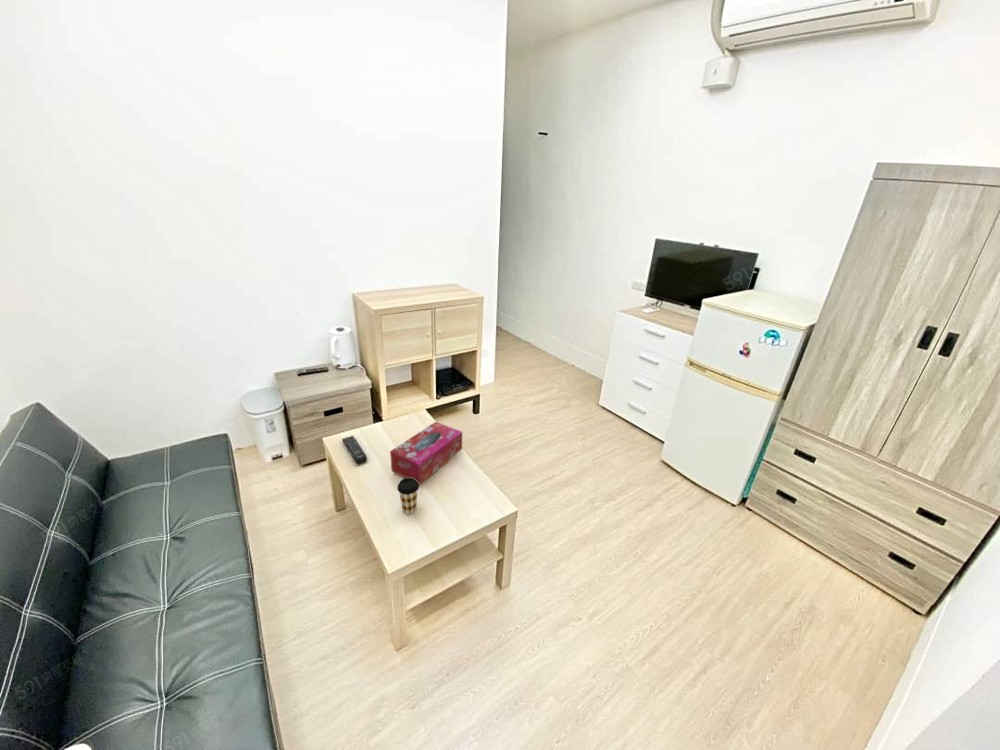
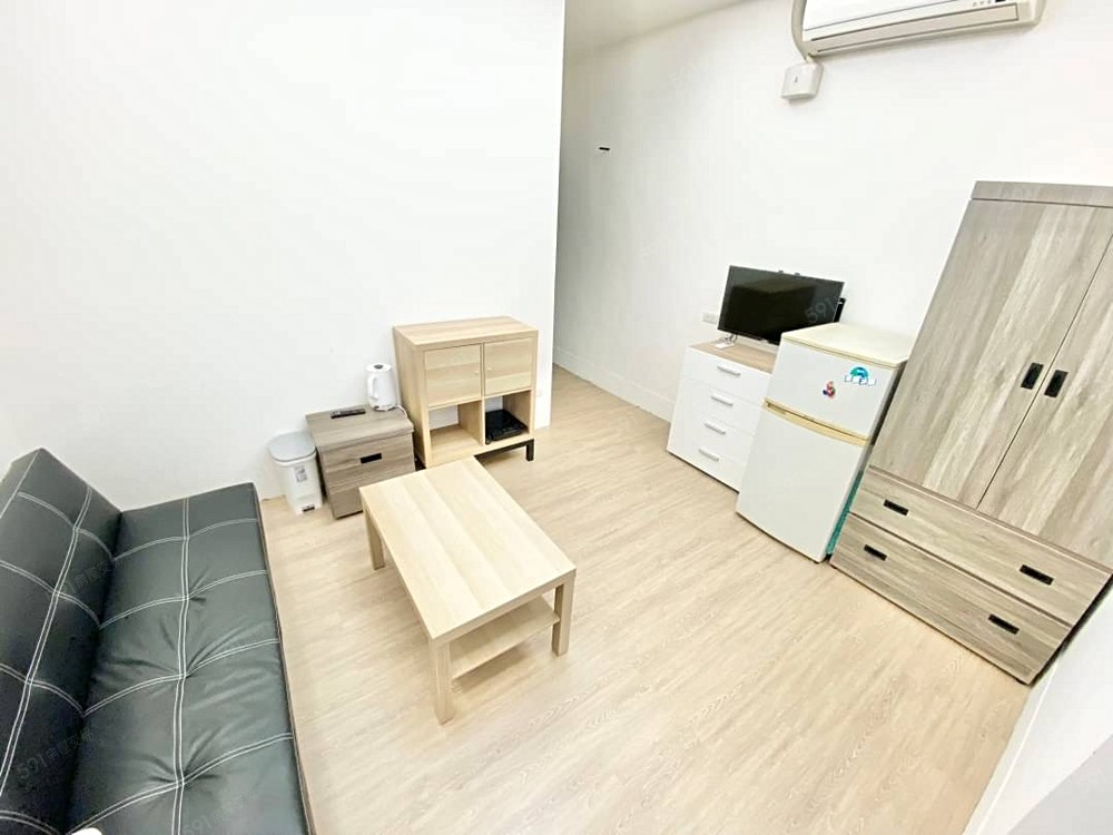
- coffee cup (408, 496)
- tissue box (428, 450)
- remote control (354, 448)
